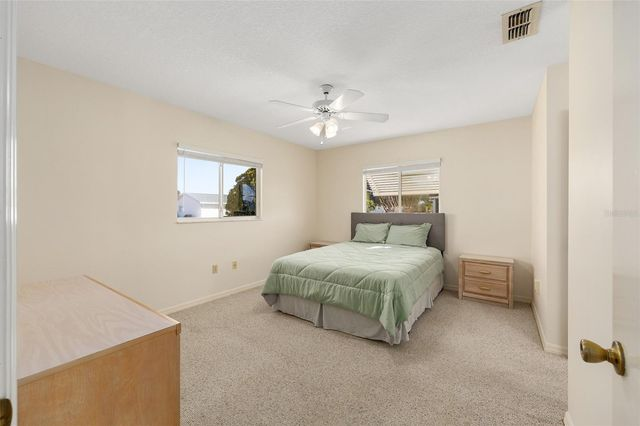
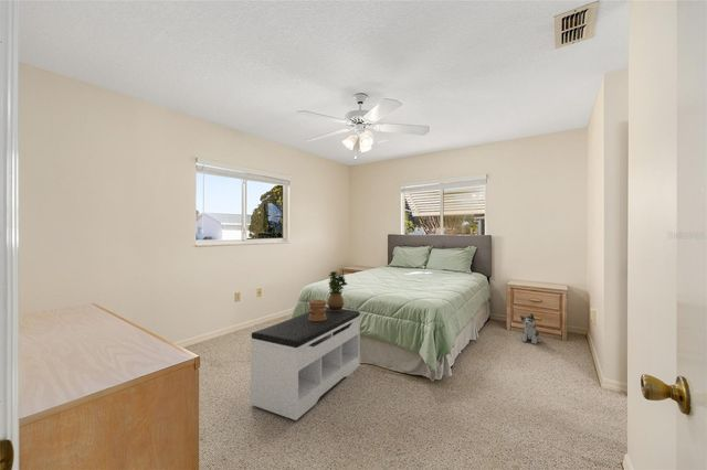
+ decorative box (317, 308)
+ potted plant (336, 290)
+ bench (312, 351)
+ plush toy (530, 325)
